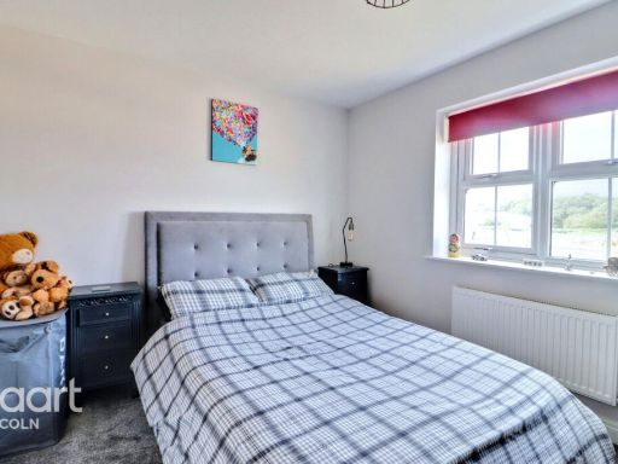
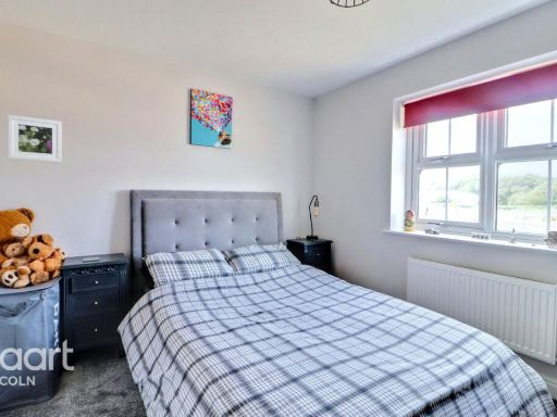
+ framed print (35, 139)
